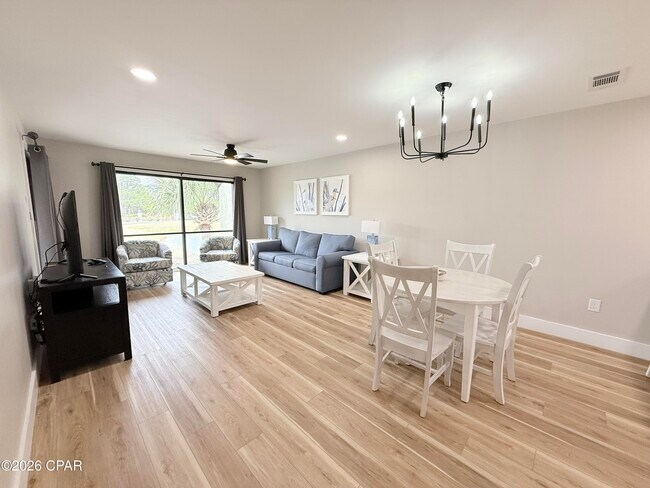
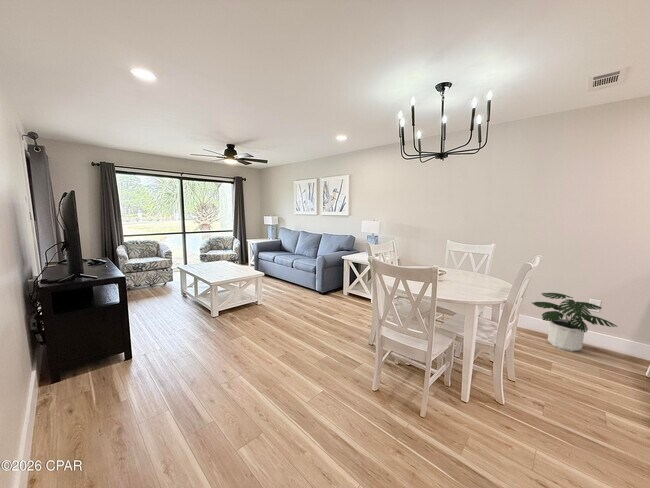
+ potted plant (568, 323)
